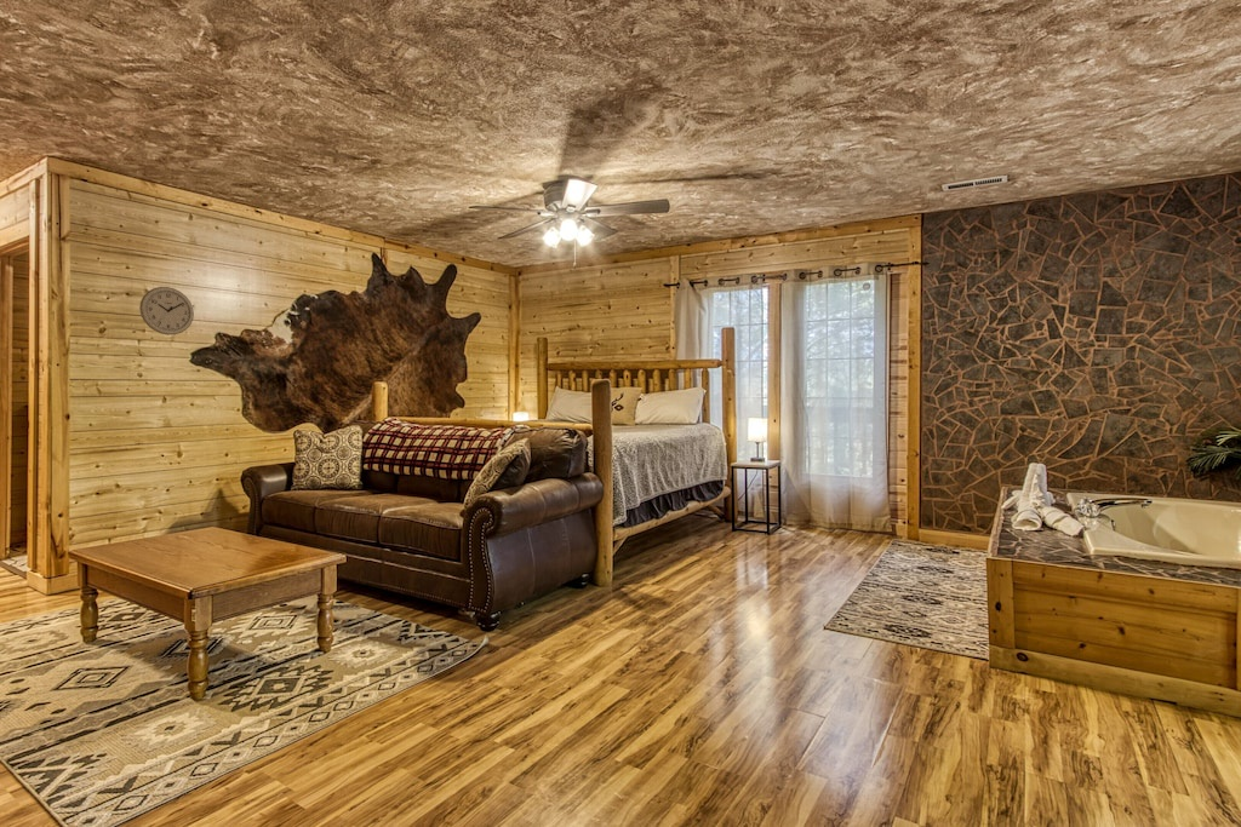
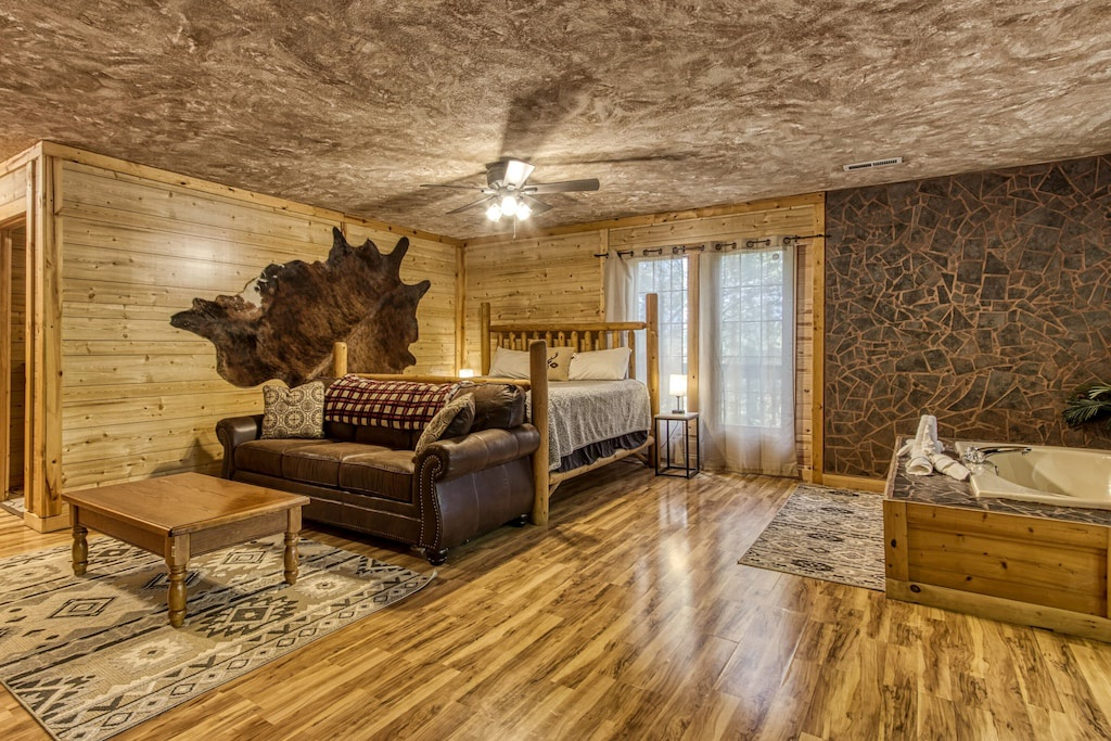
- wall clock (167, 310)
